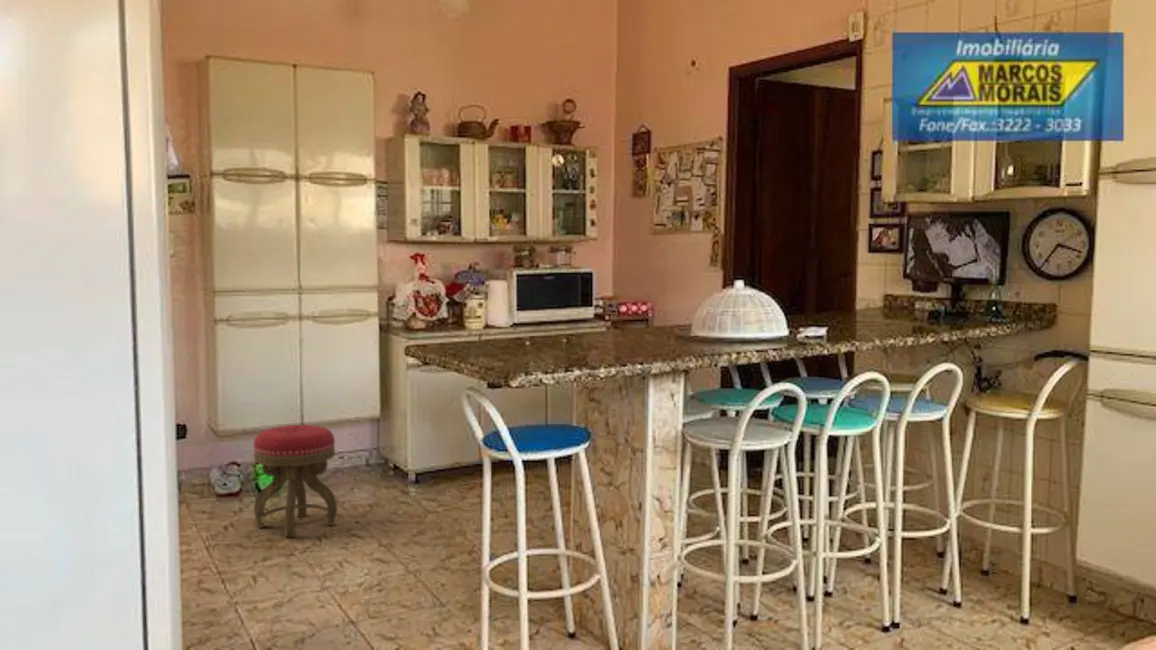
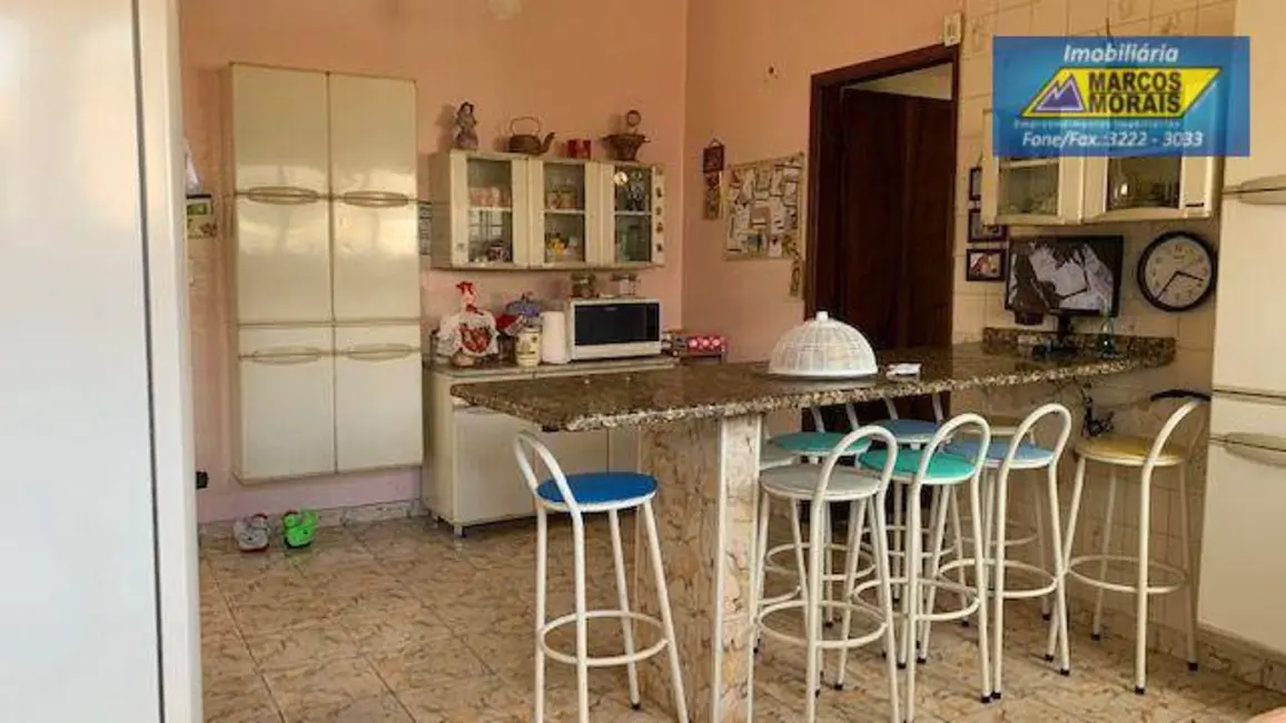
- stool (295, 477)
